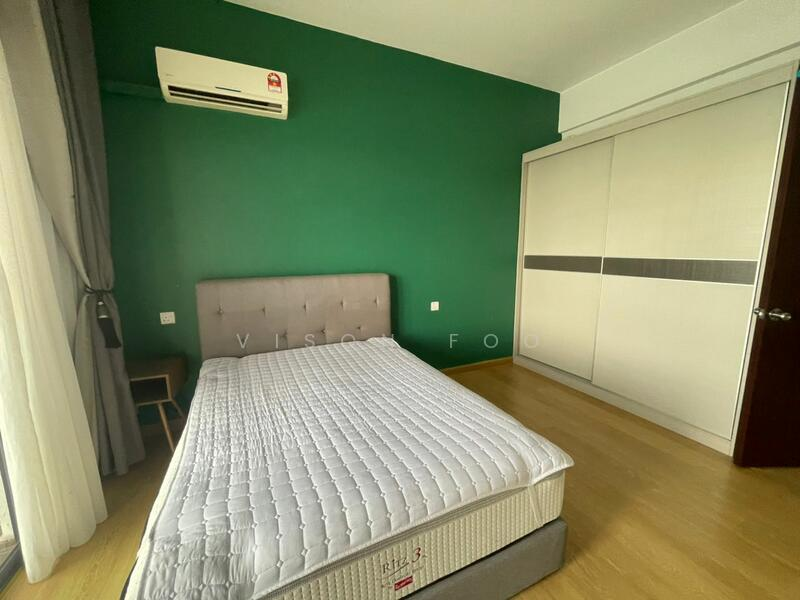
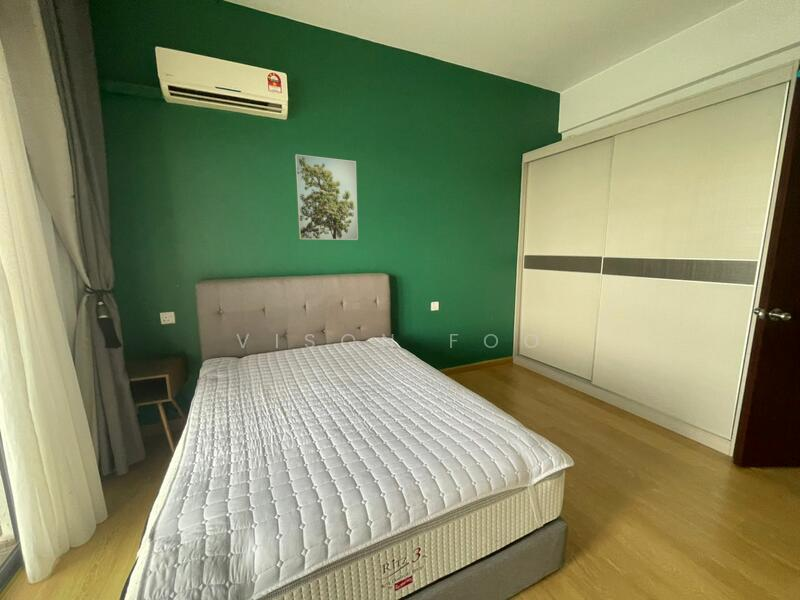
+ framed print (328, 199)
